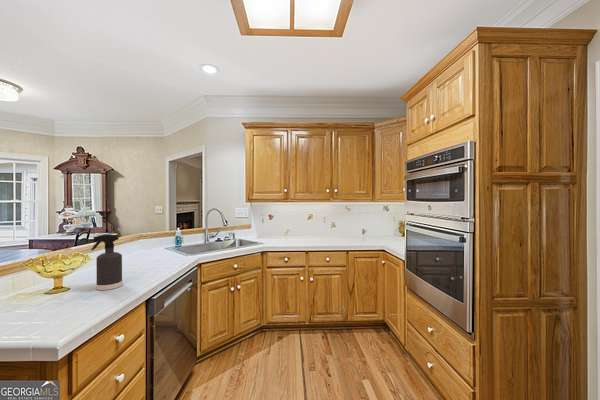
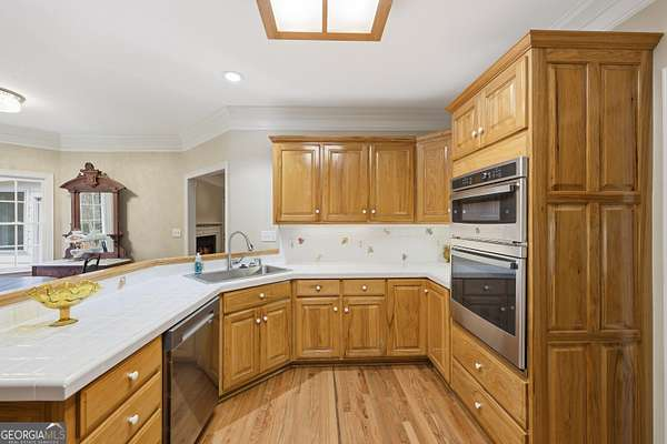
- spray bottle (107, 260)
